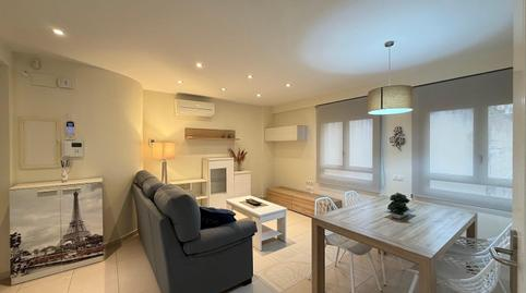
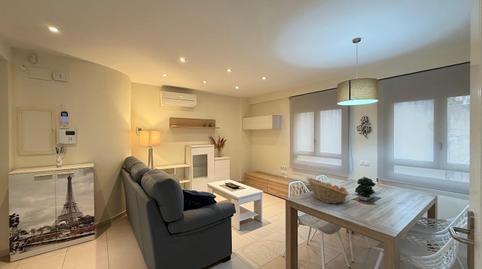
+ fruit basket (326, 188)
